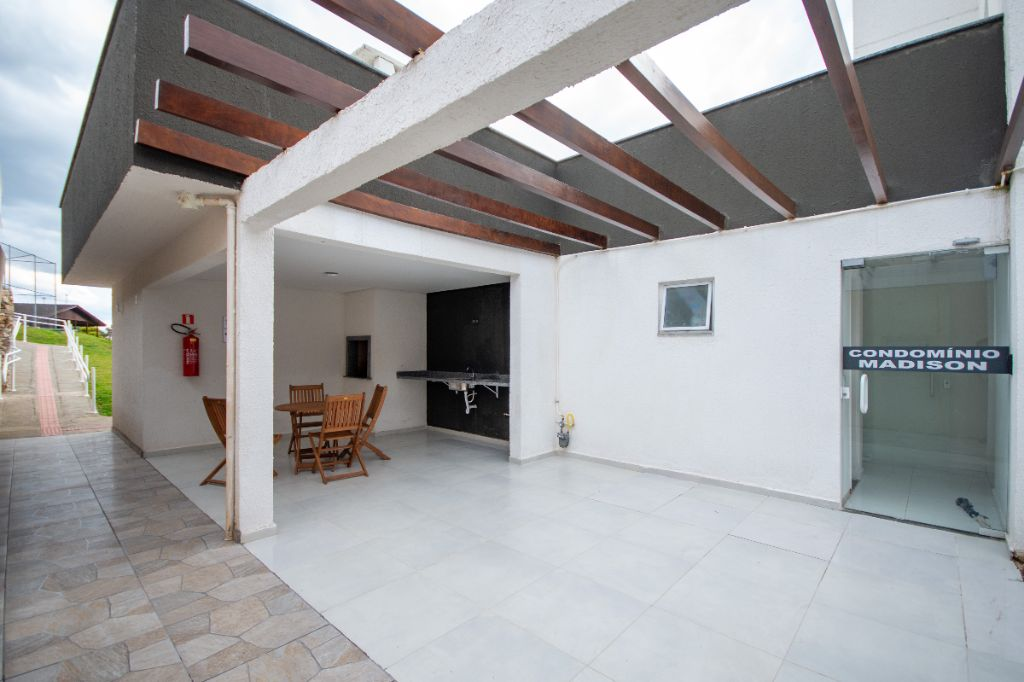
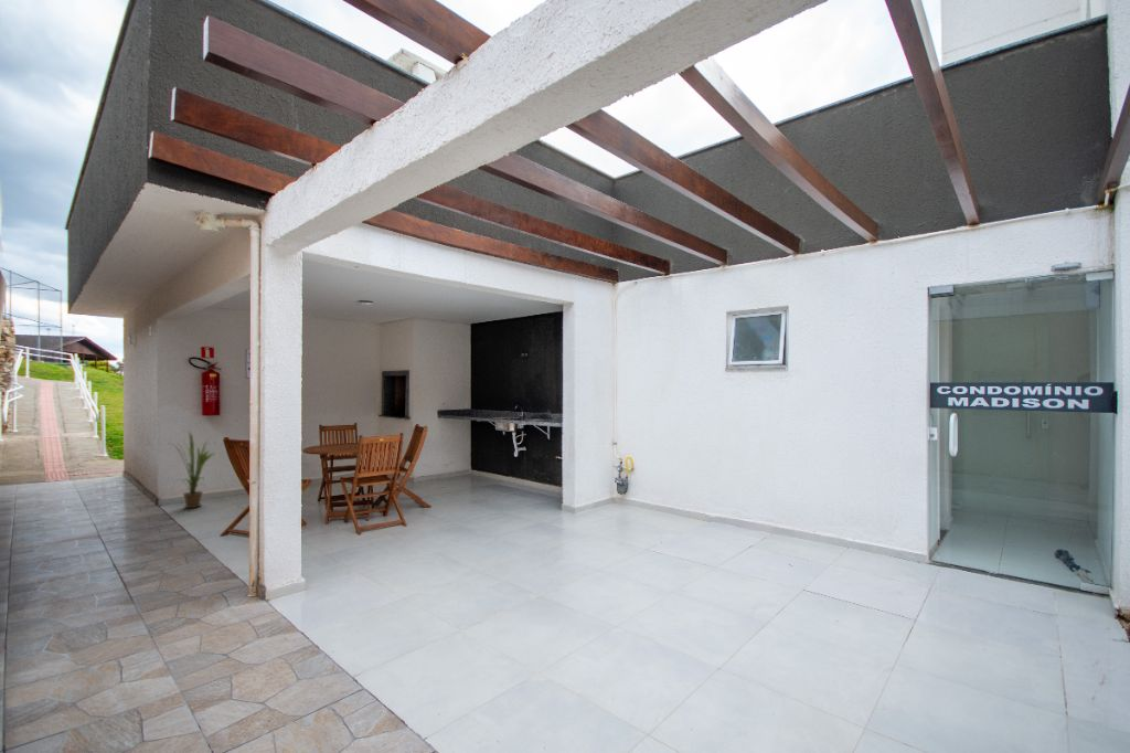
+ house plant (190, 468)
